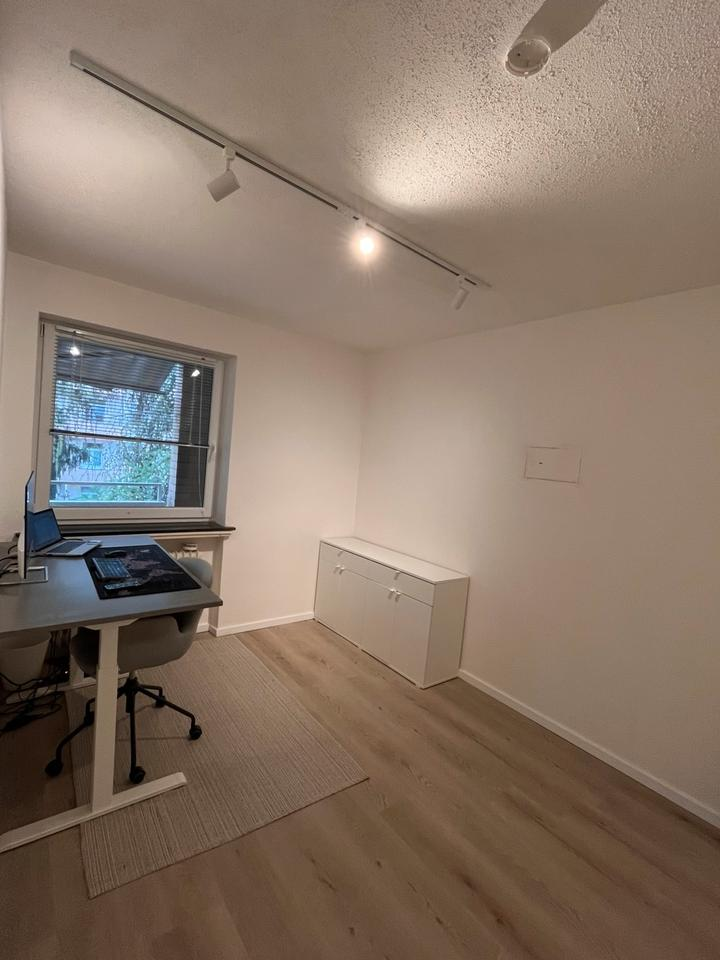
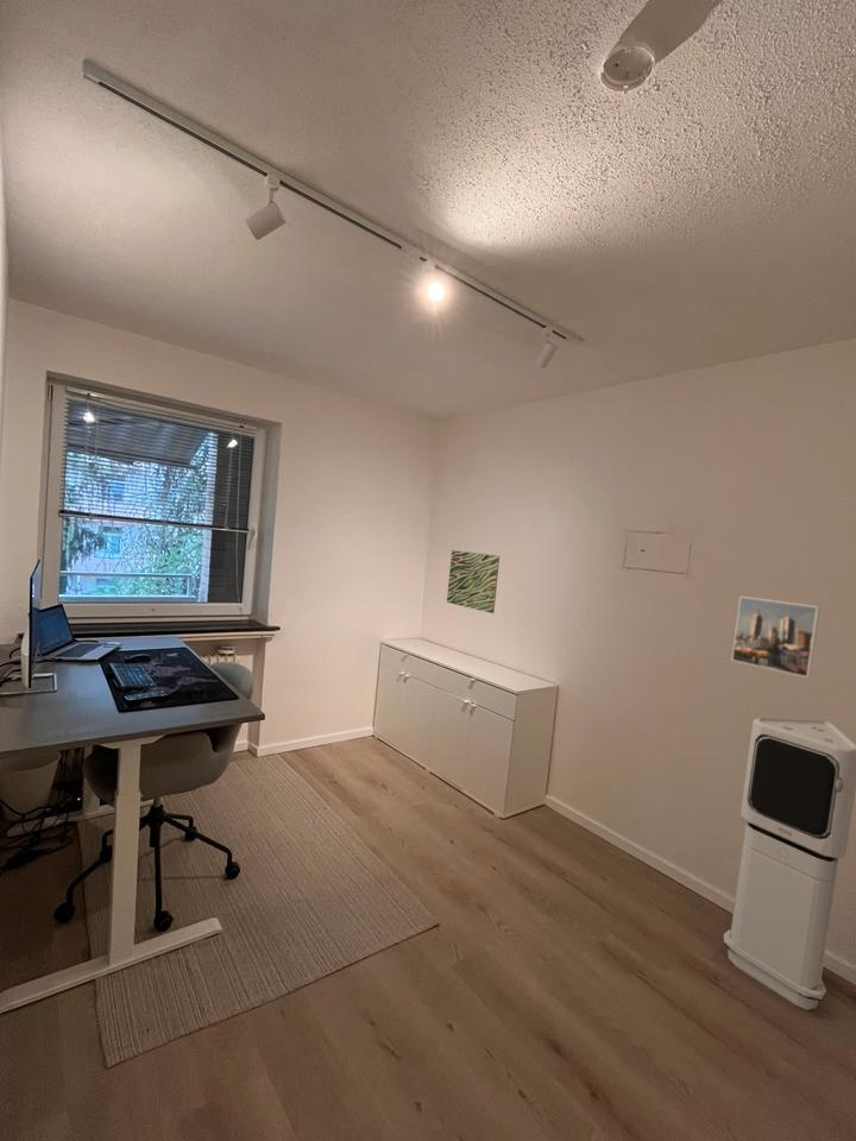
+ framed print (773, 635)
+ air purifier (797, 849)
+ wall art (471, 580)
